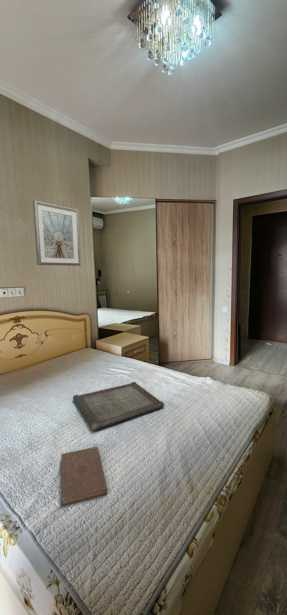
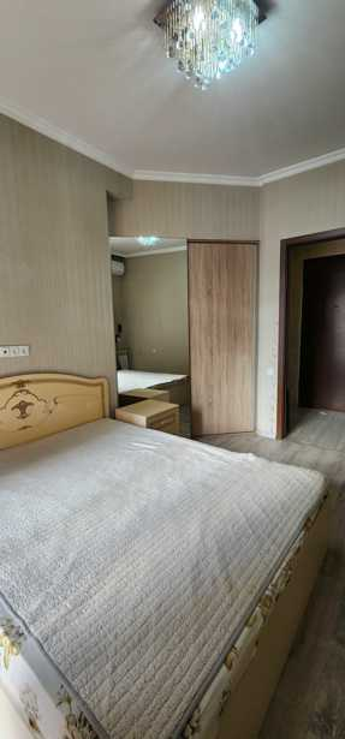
- book (82, 472)
- serving tray (117, 401)
- picture frame (58, 235)
